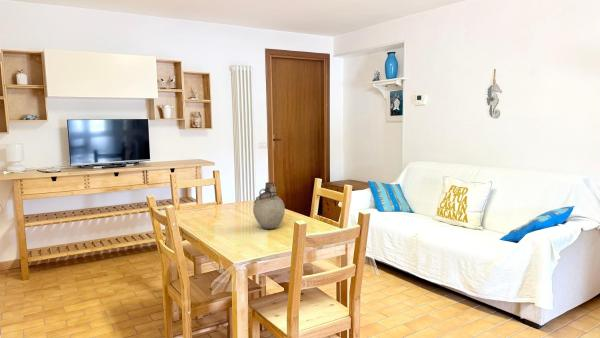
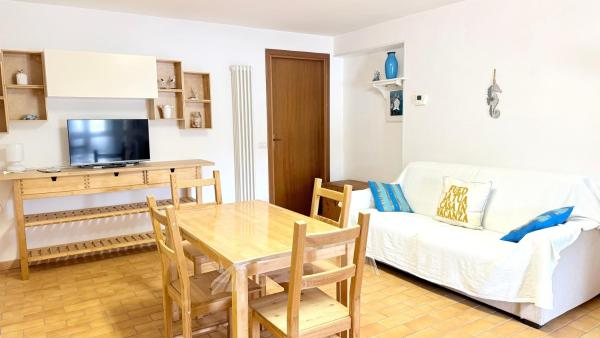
- vase (268, 205)
